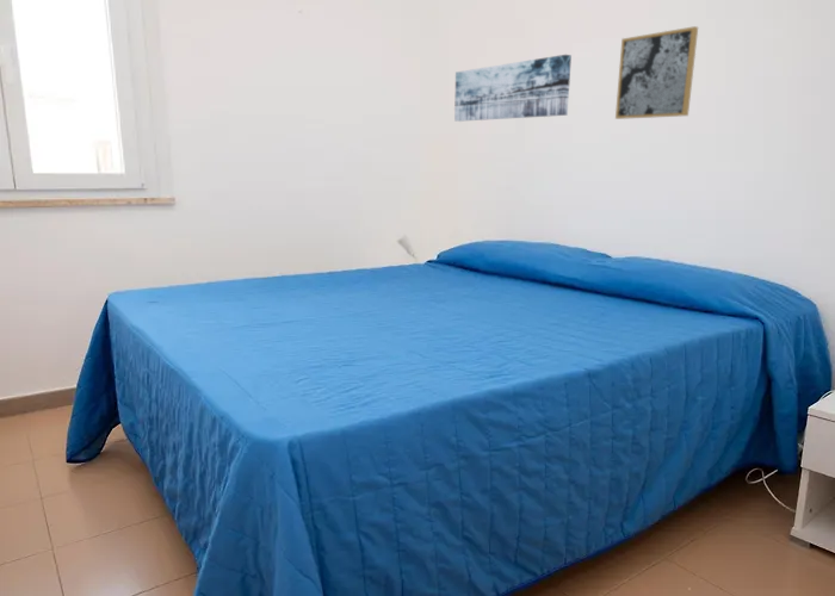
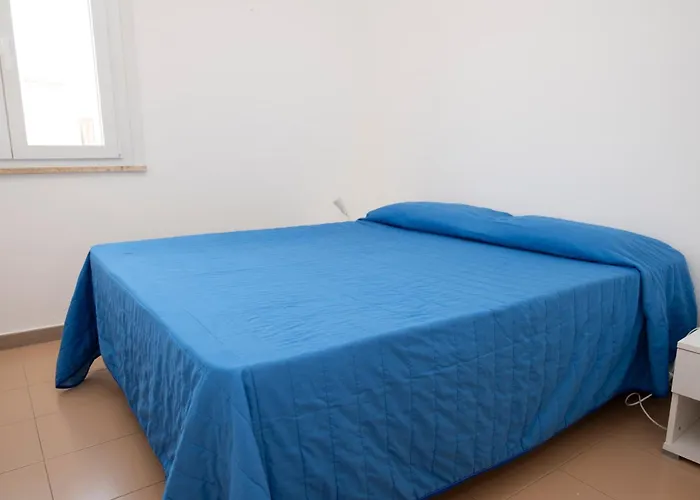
- wall art (506, 91)
- wall art (654, 75)
